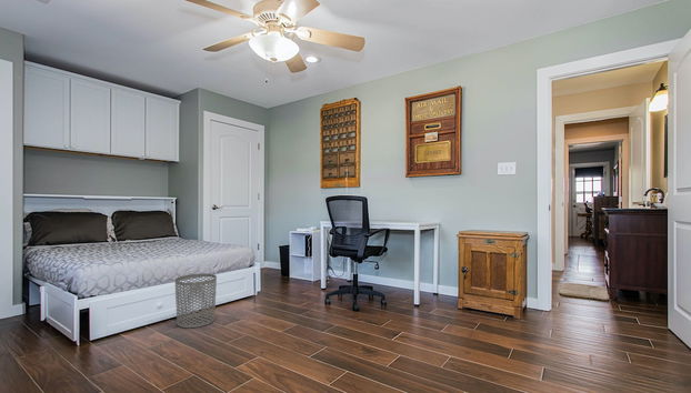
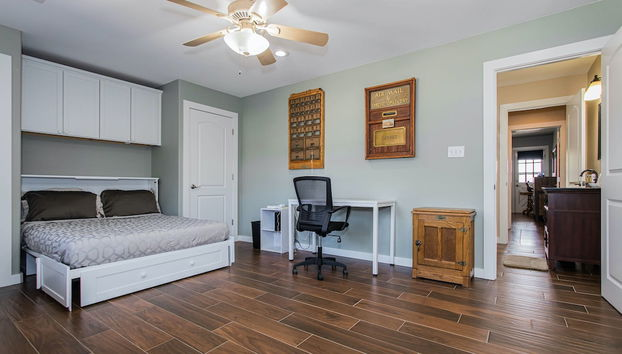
- waste bin (196, 300)
